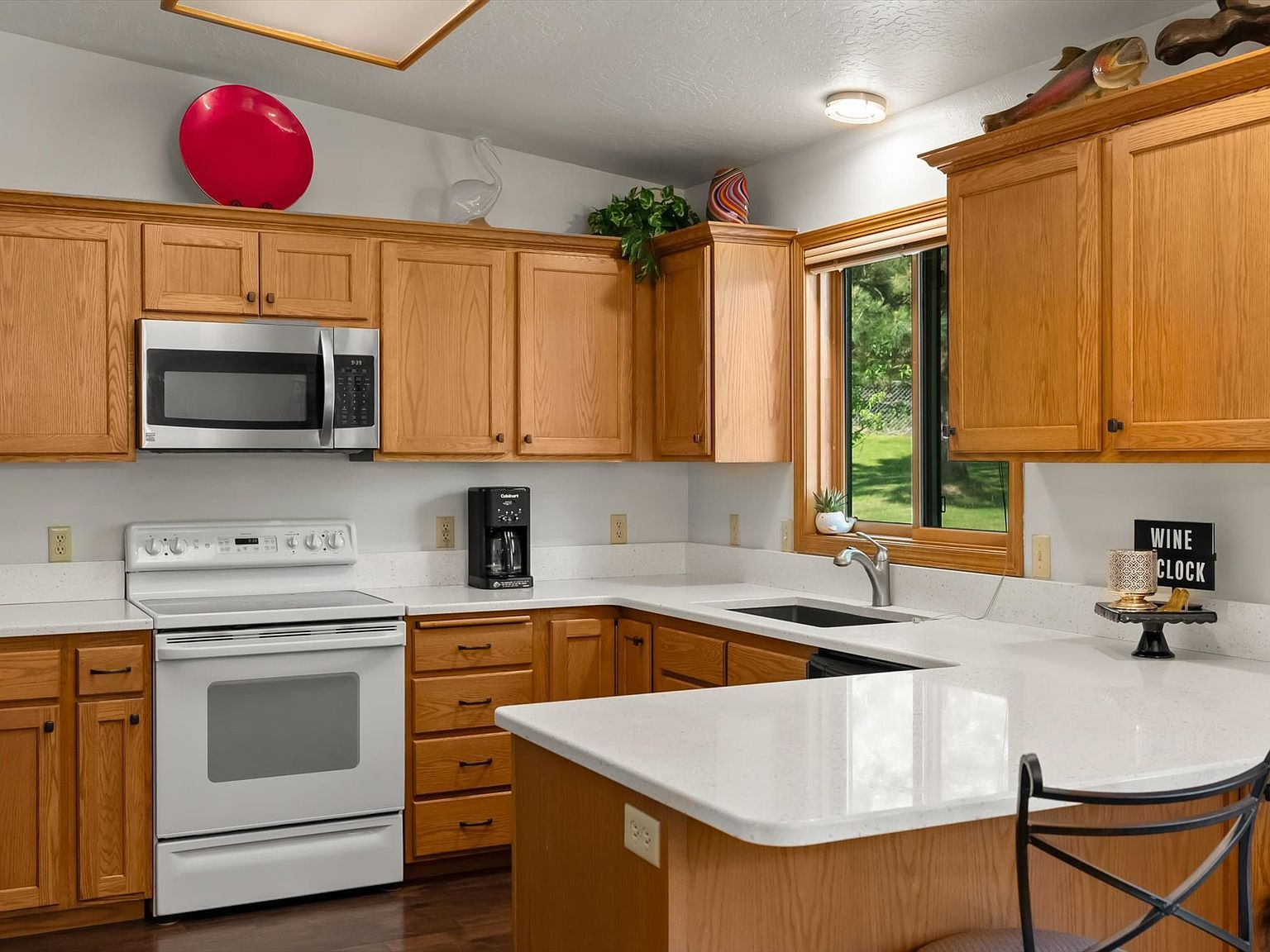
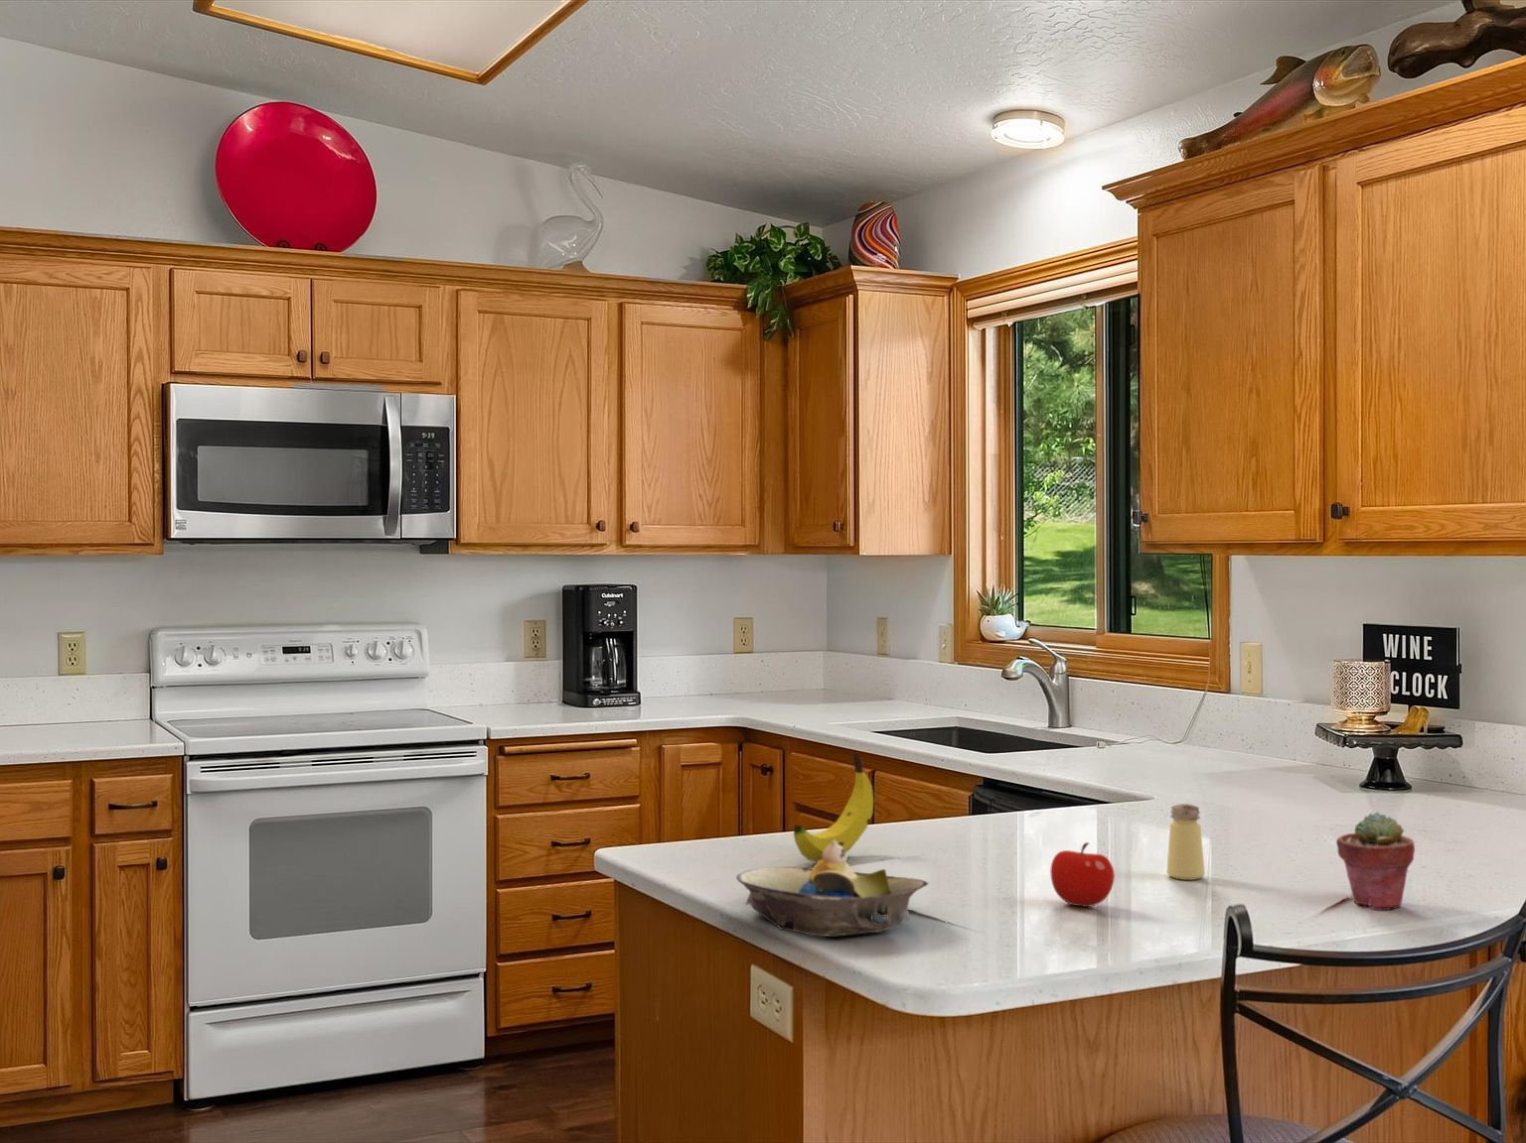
+ saltshaker (1185, 840)
+ apple (1081, 873)
+ decorative bowl (850, 881)
+ banana (842, 812)
+ potted succulent (1376, 858)
